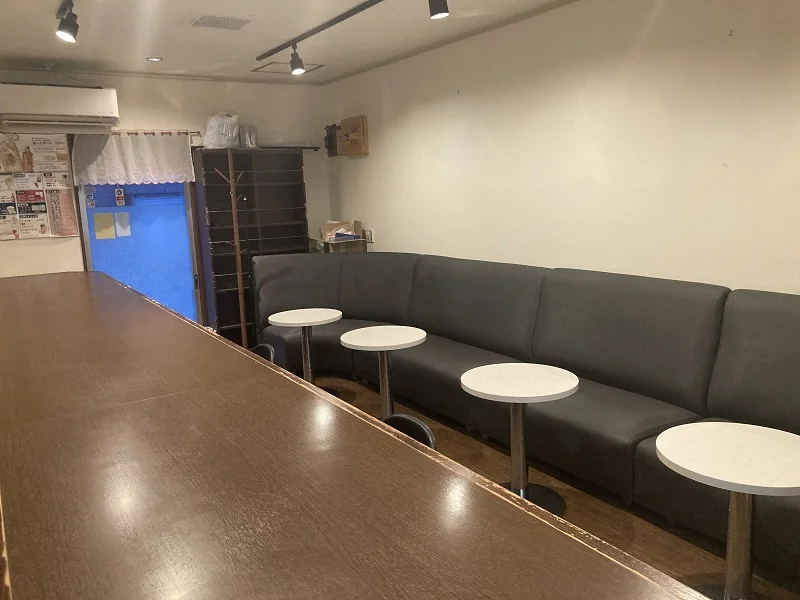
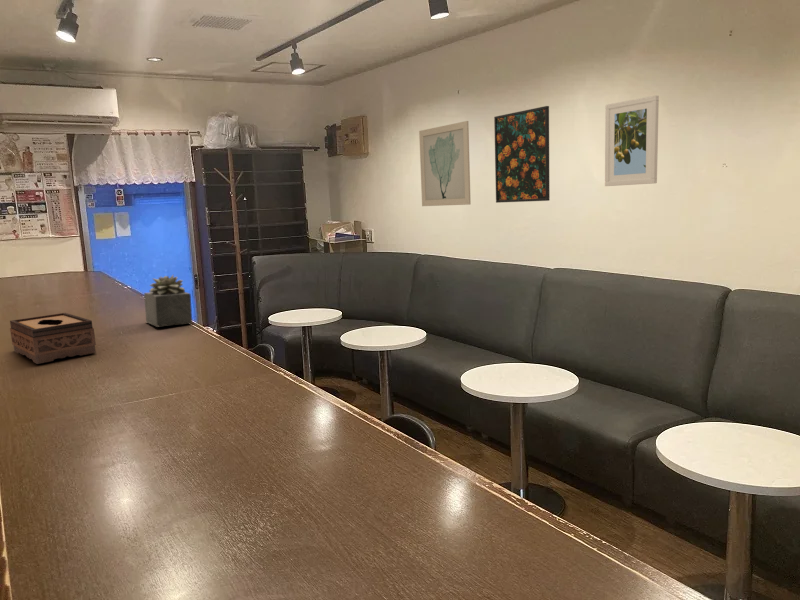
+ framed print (630, 143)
+ tissue box (52, 336)
+ wall art (443, 166)
+ succulent plant (166, 299)
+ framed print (520, 157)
